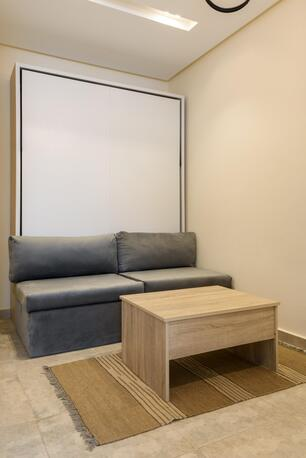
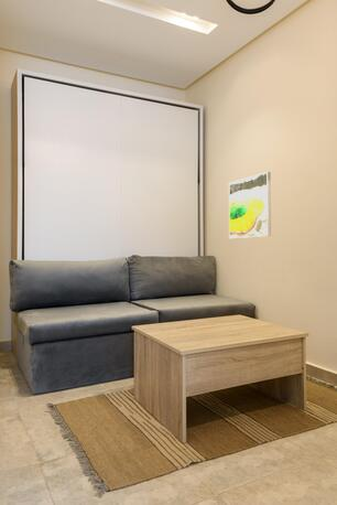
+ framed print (248, 207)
